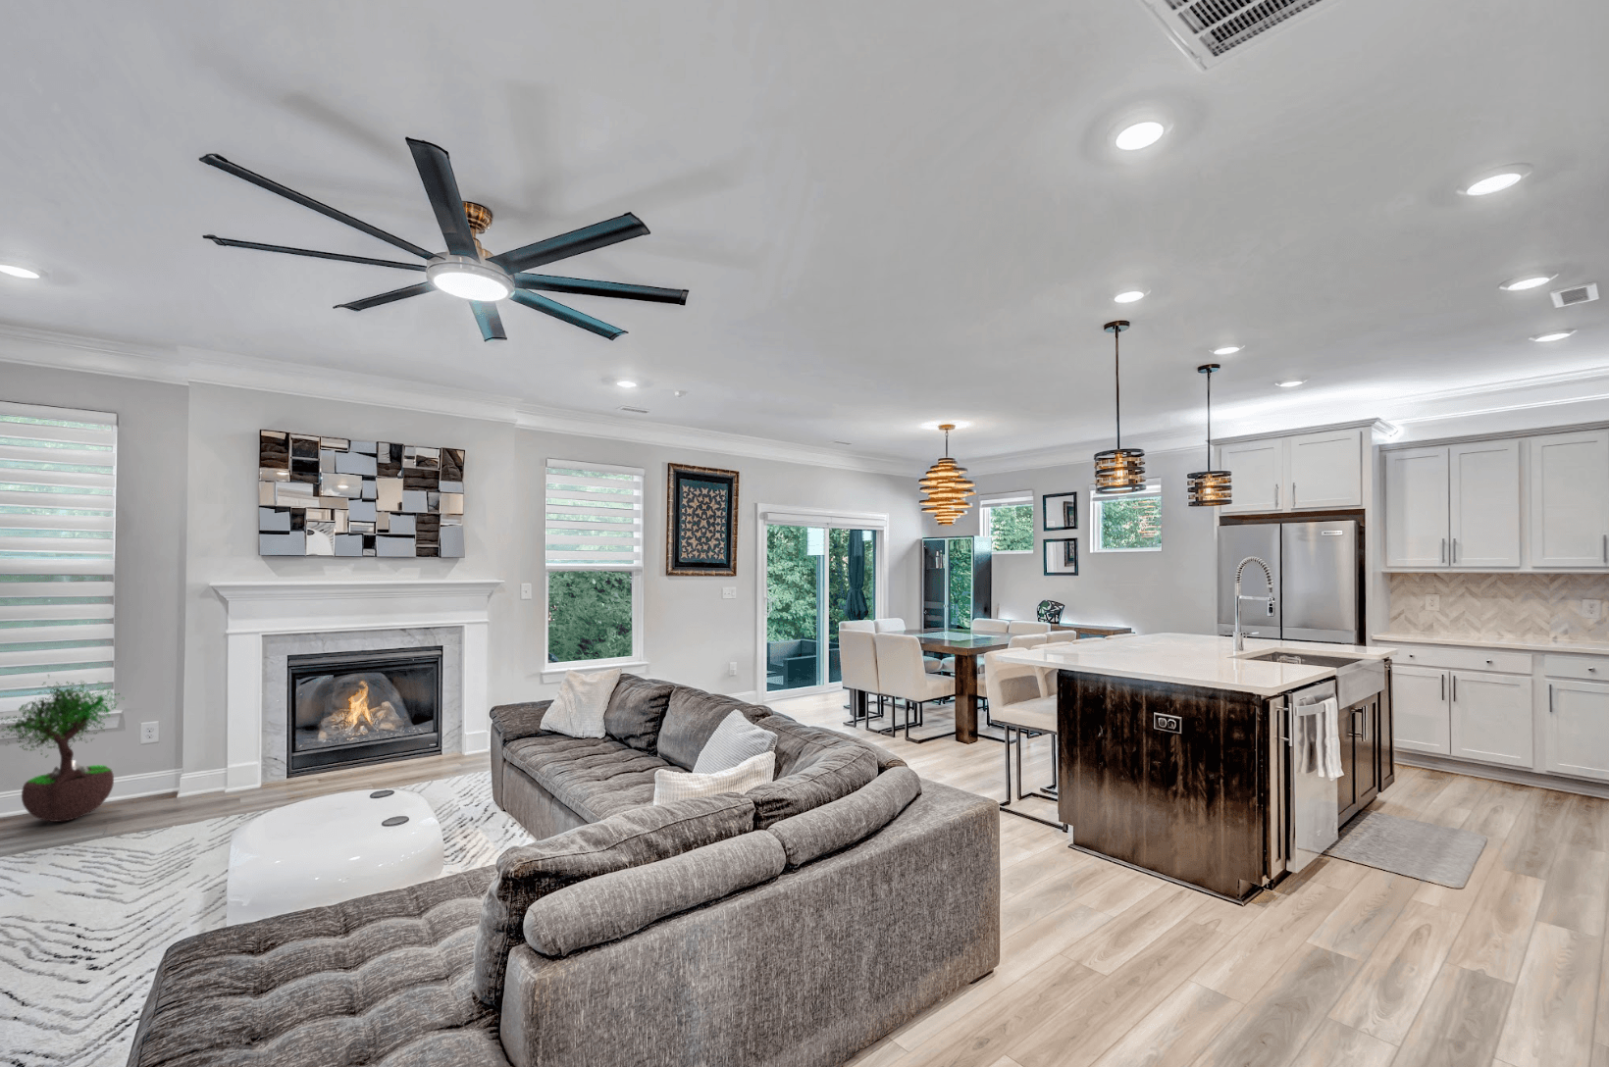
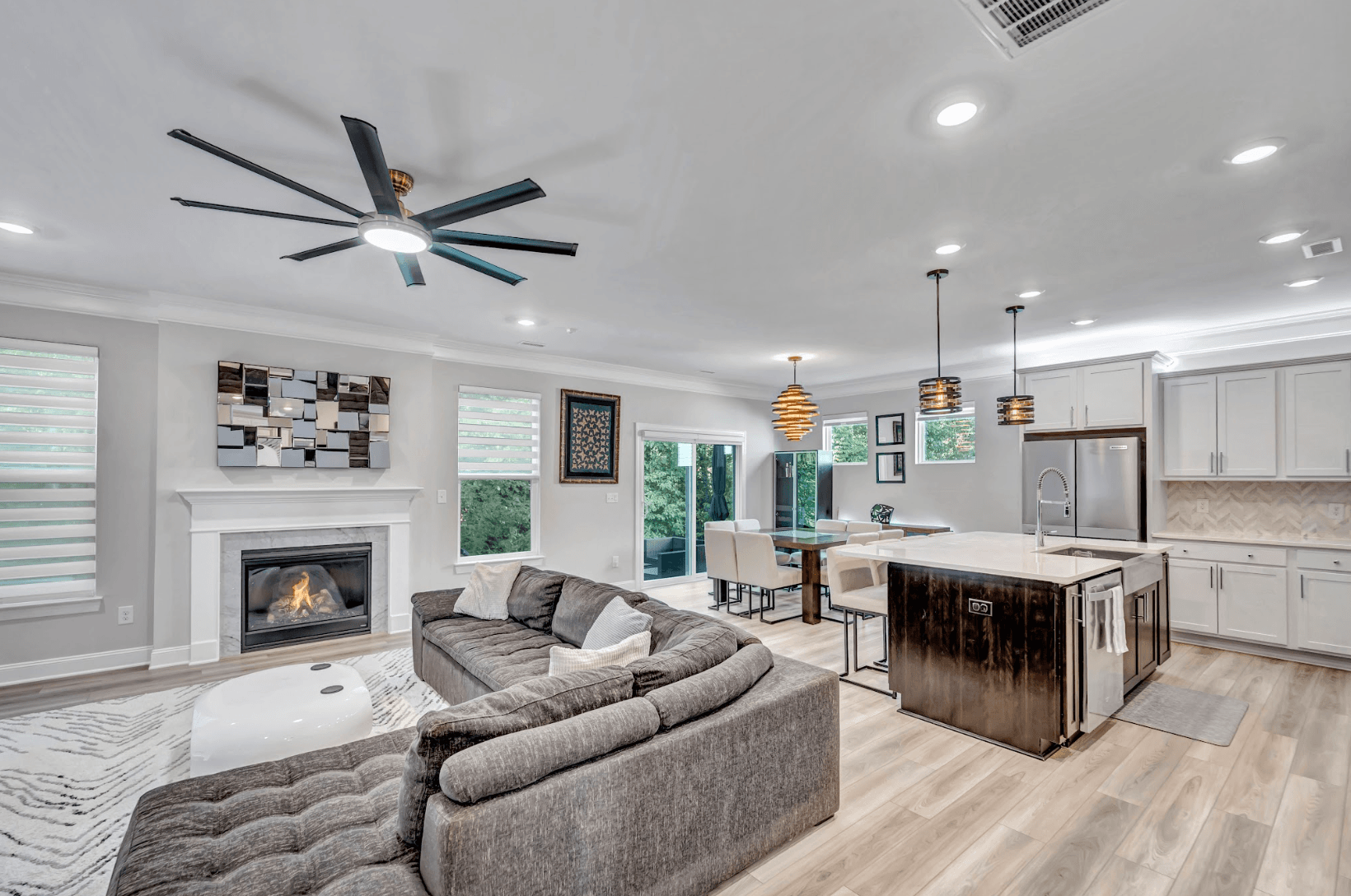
- potted tree (64, 748)
